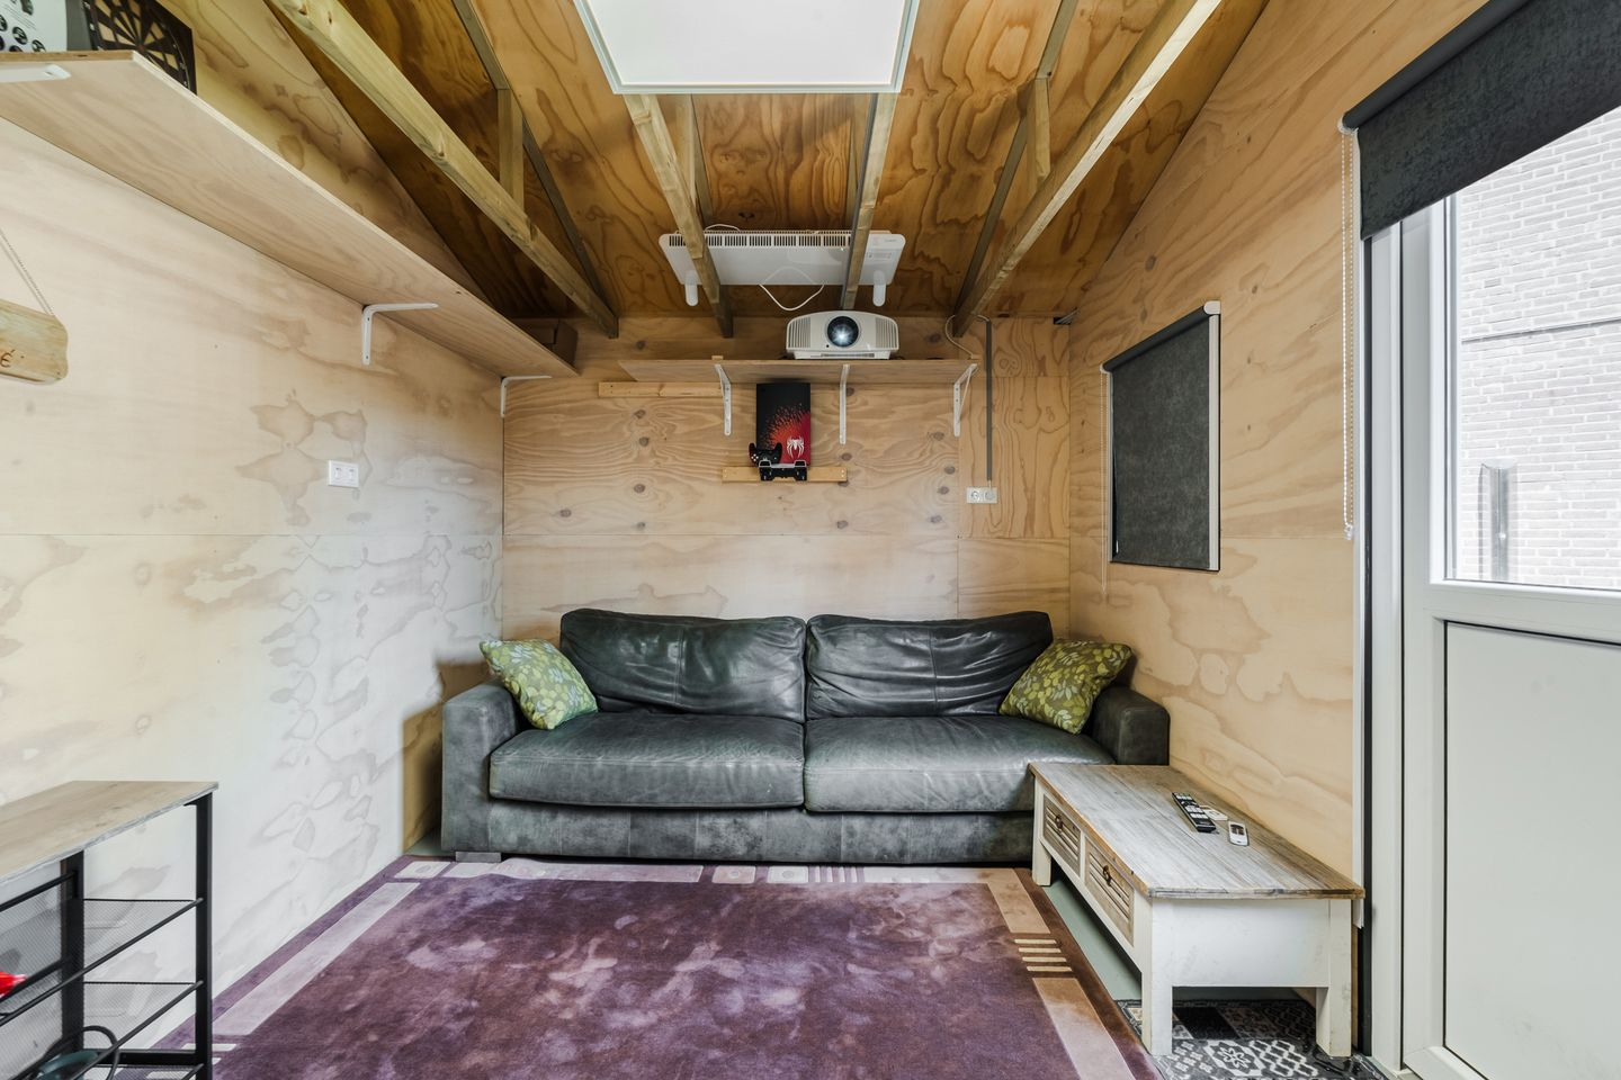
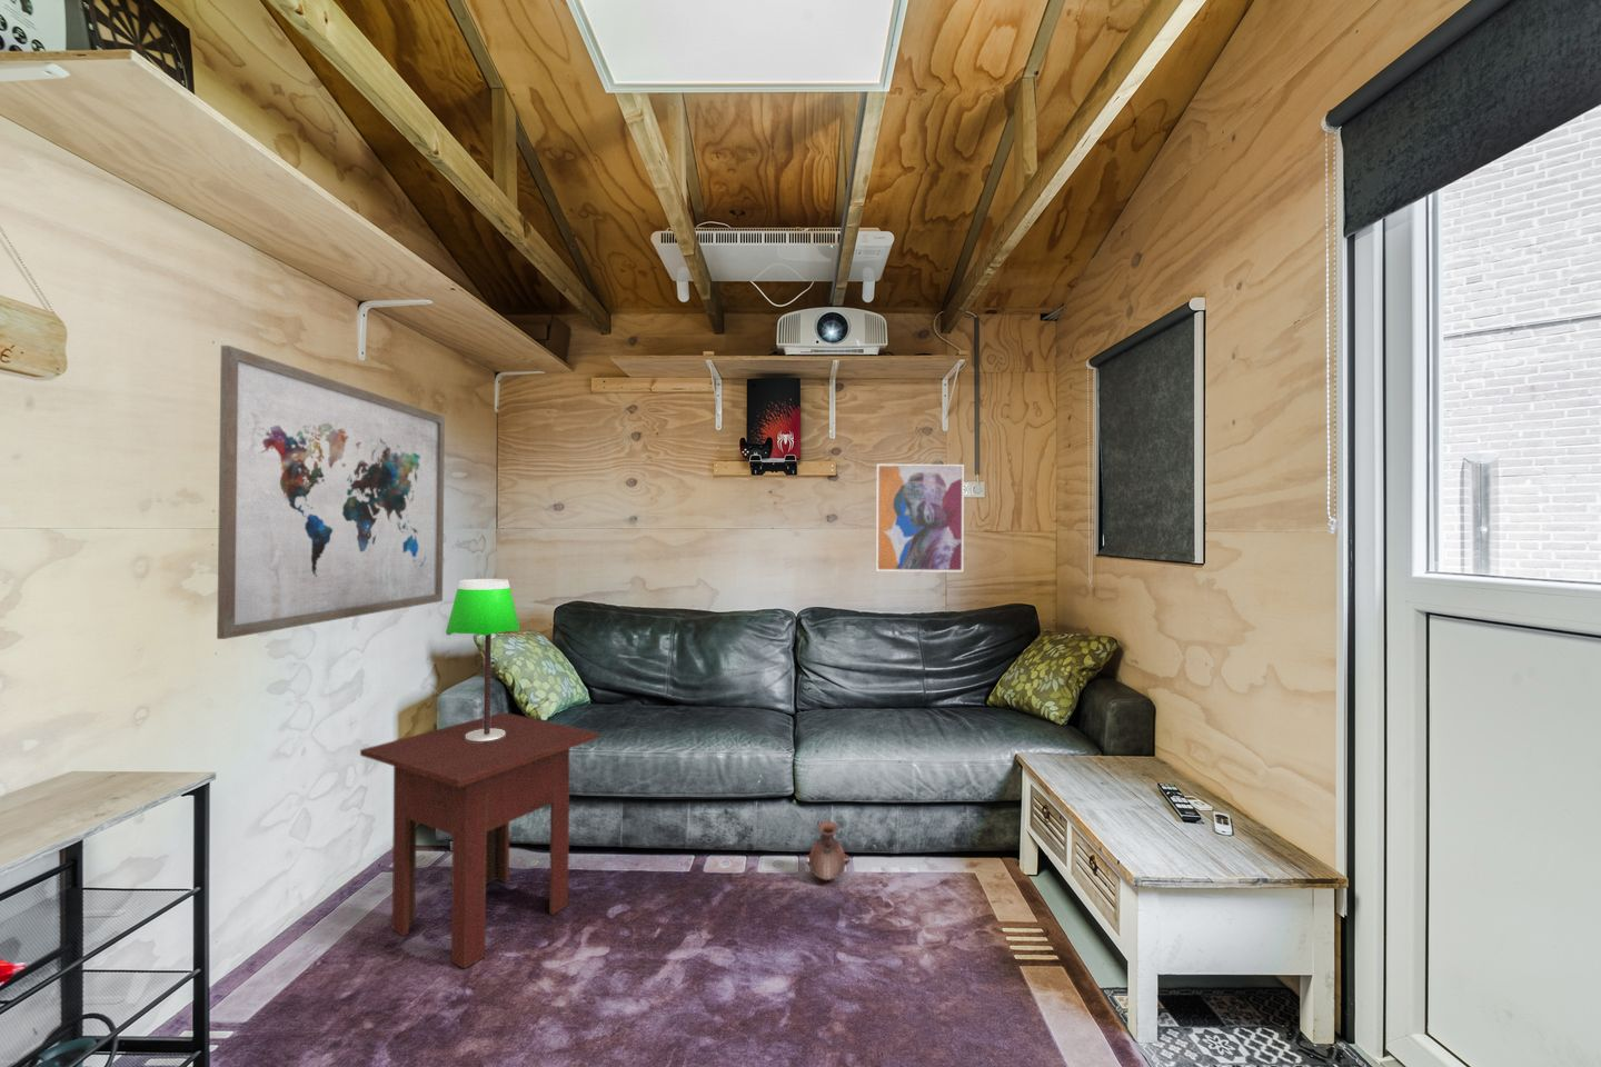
+ vase (827, 850)
+ table lamp (485, 659)
+ wall art (357, 503)
+ wall art (920, 518)
+ side table (484, 828)
